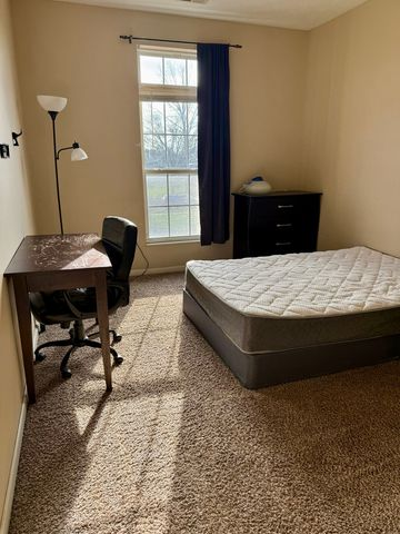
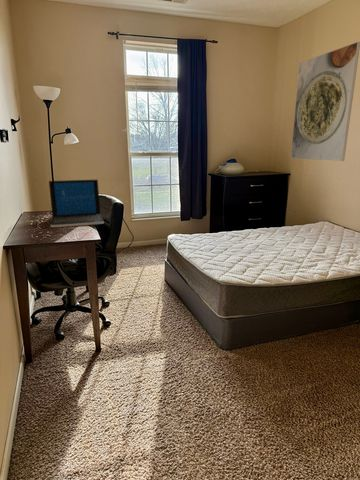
+ laptop (75, 201)
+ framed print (320, 108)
